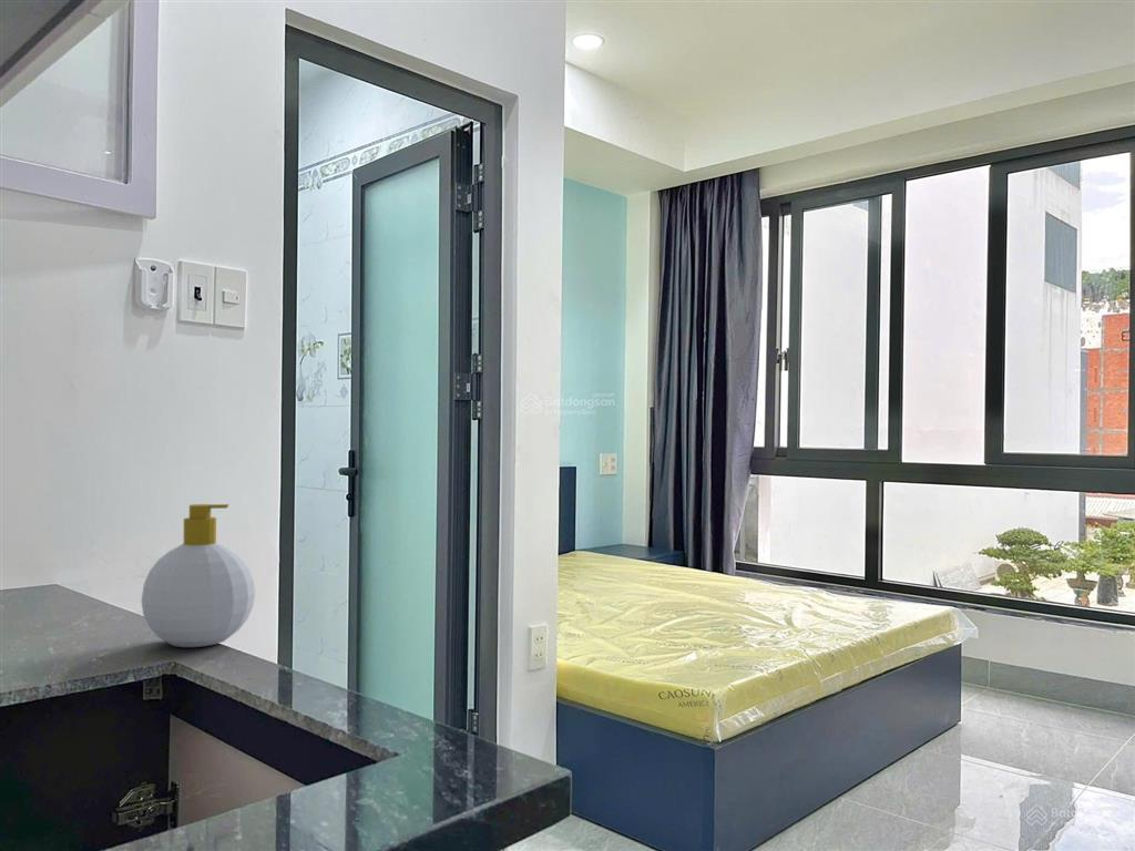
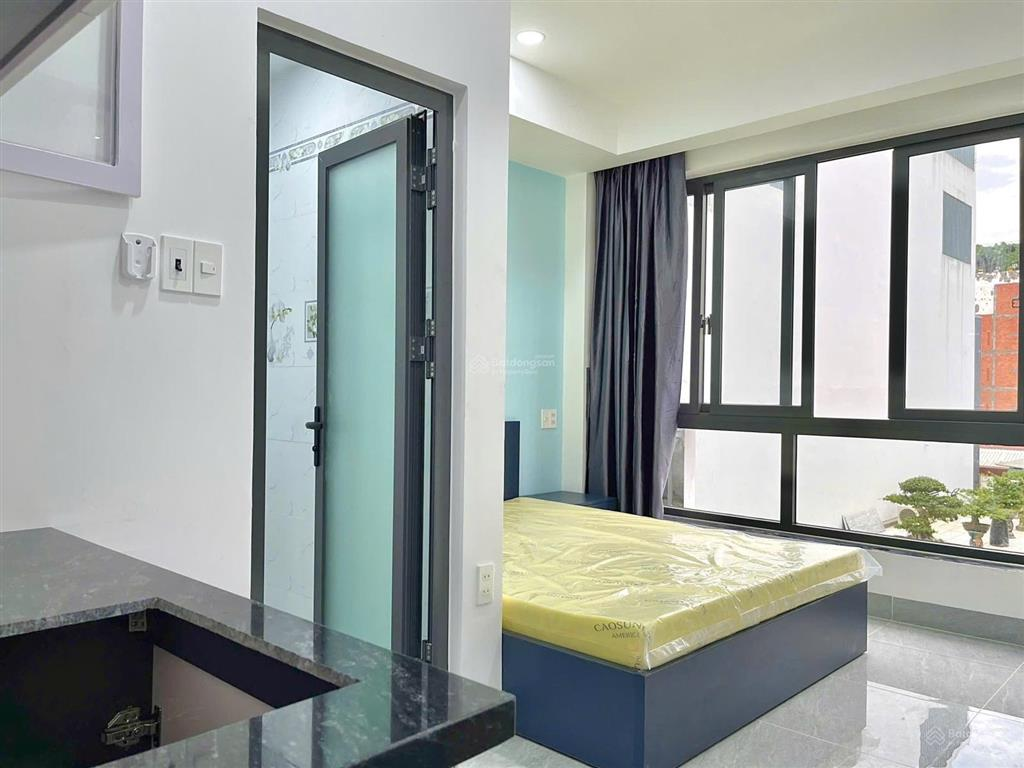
- soap bottle (200, 572)
